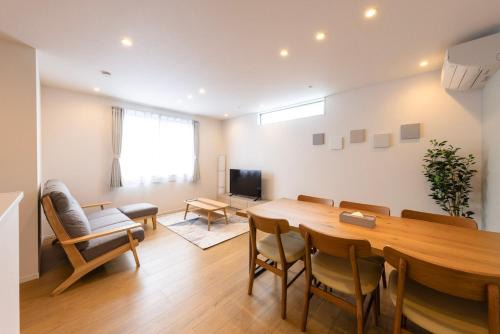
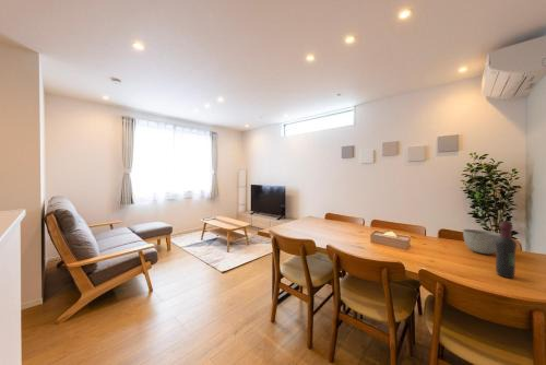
+ wine bottle (505, 248)
+ bowl (480, 242)
